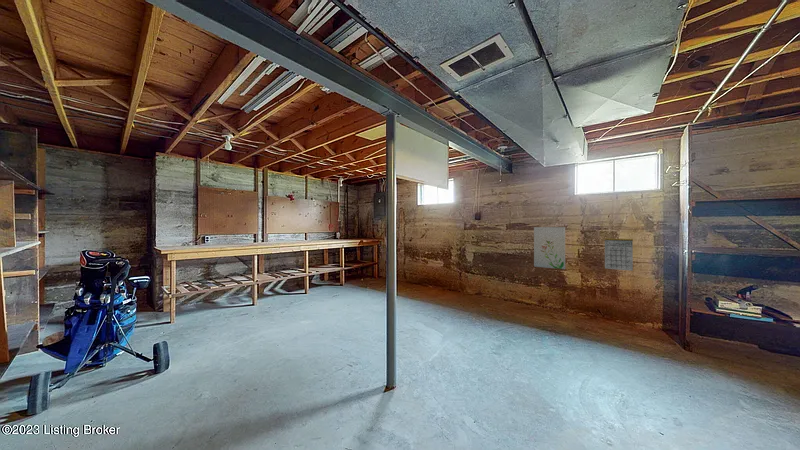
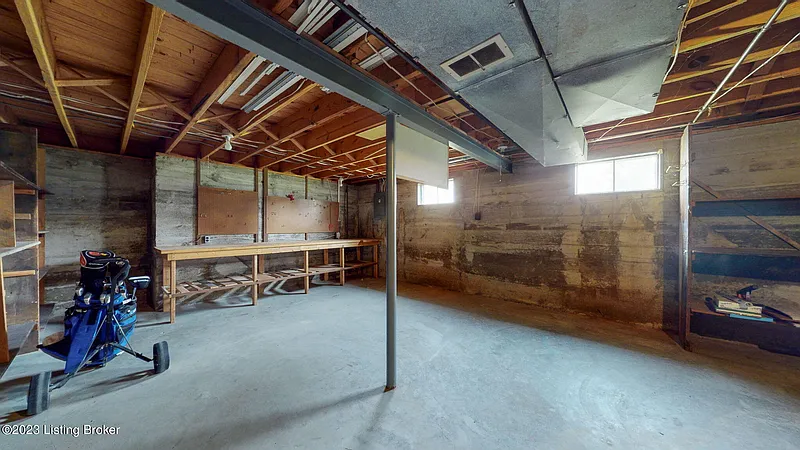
- calendar (618, 250)
- wall art (549, 247)
